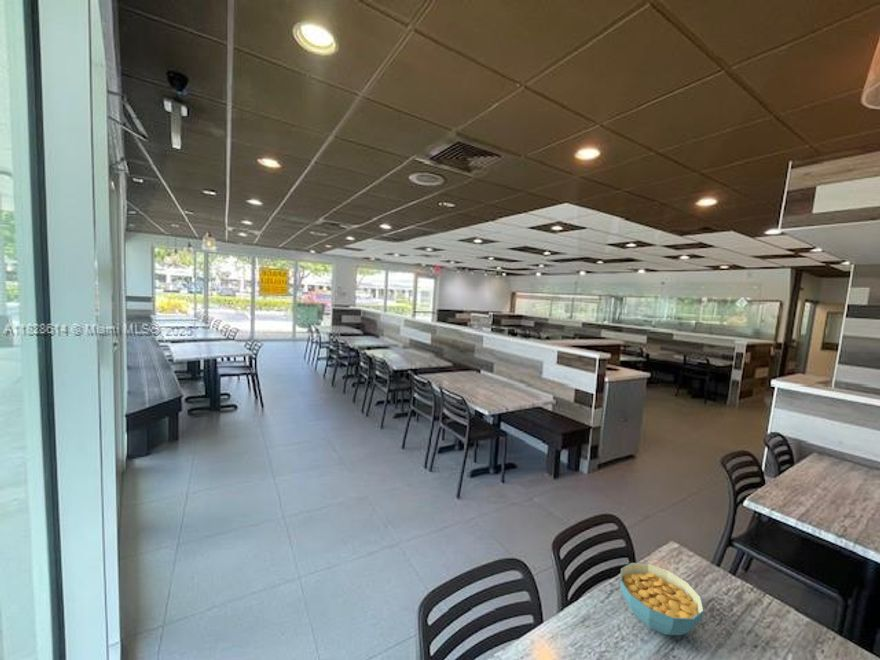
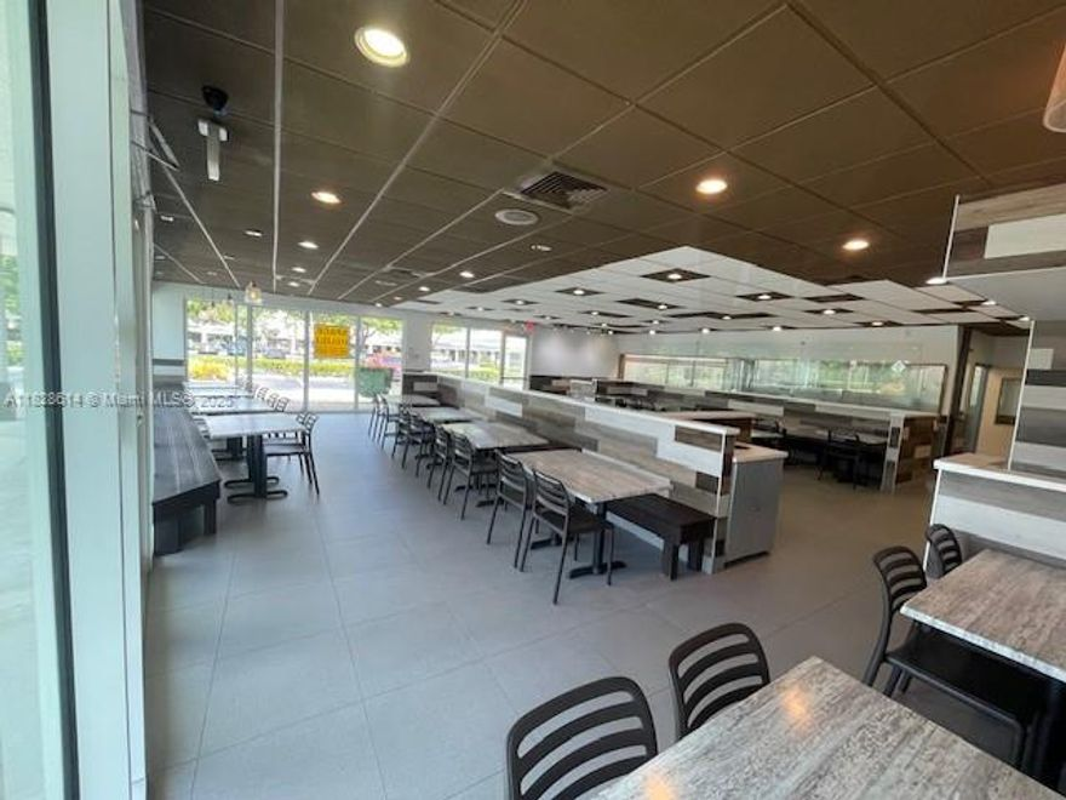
- cereal bowl (657, 604)
